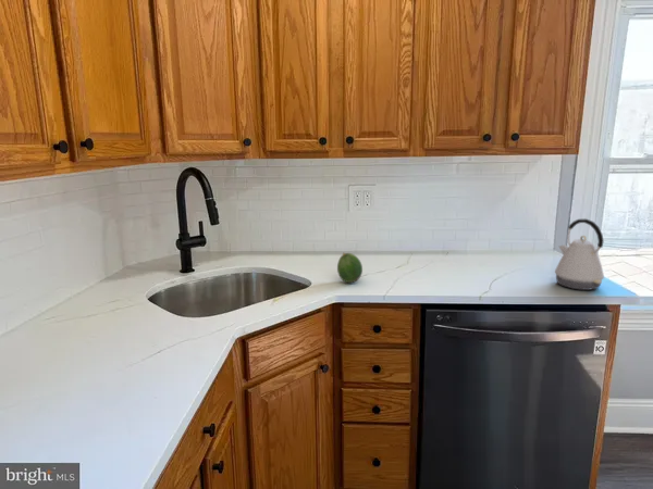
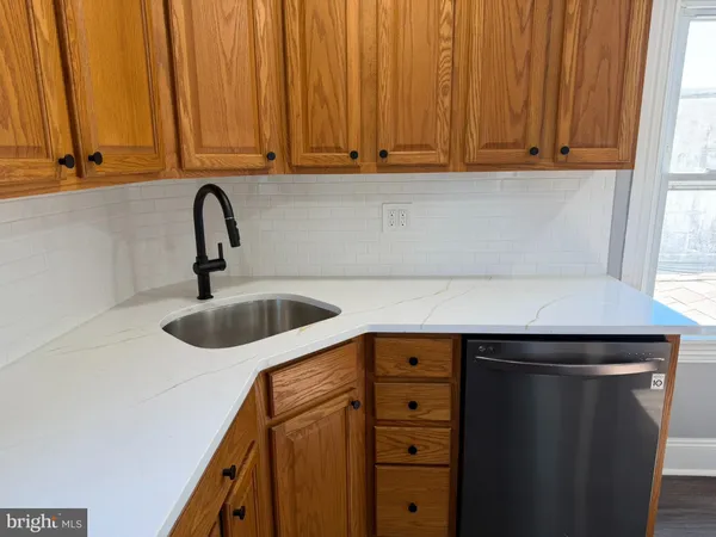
- kettle (580, 252)
- fruit (349, 267)
